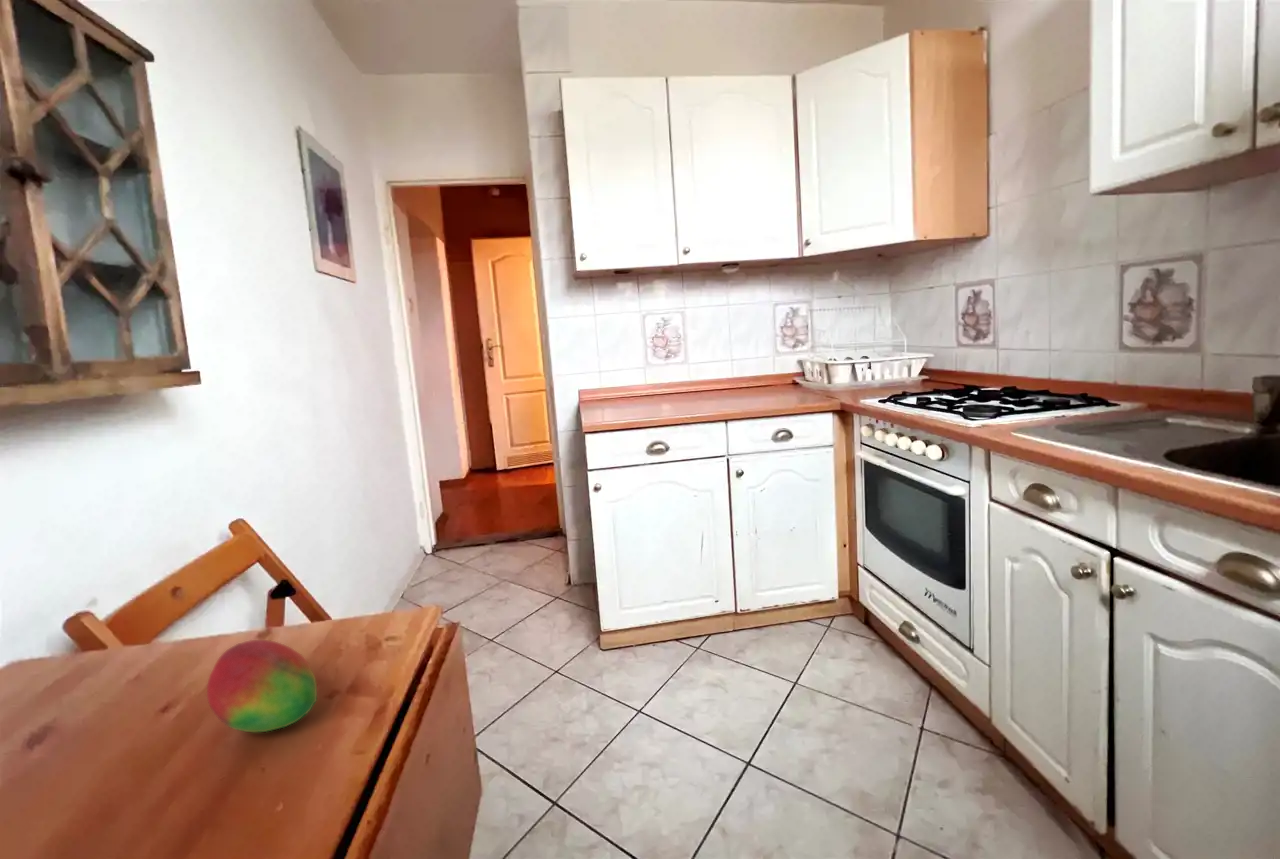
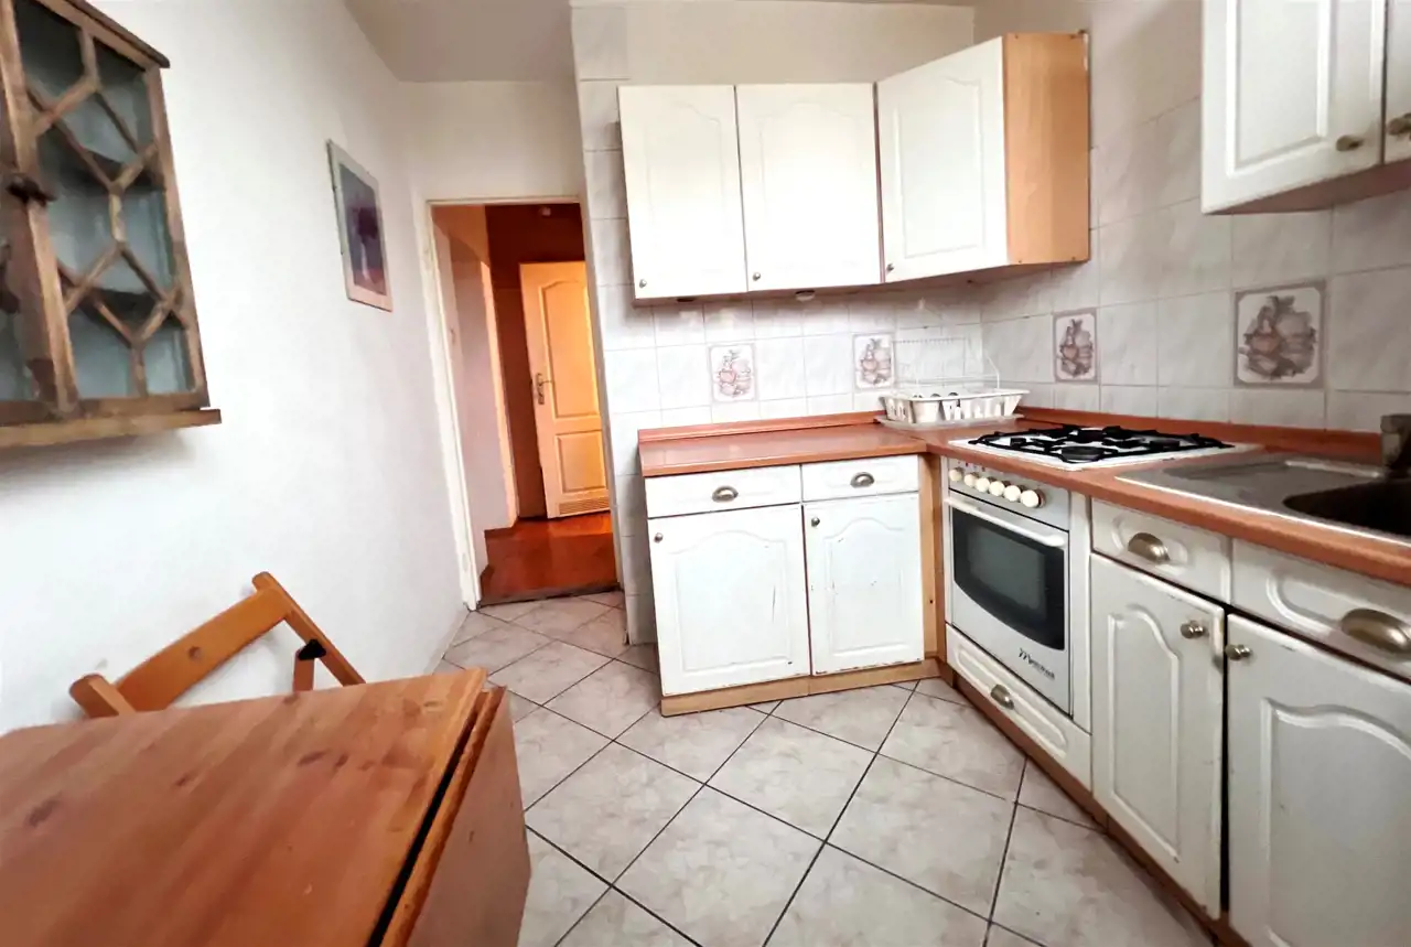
- fruit (266, 685)
